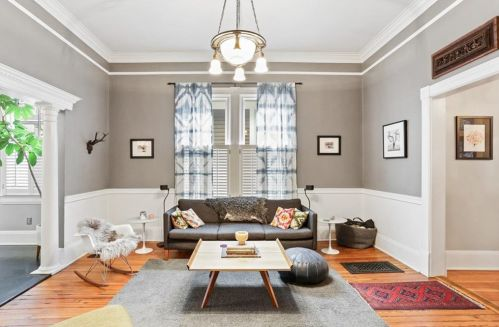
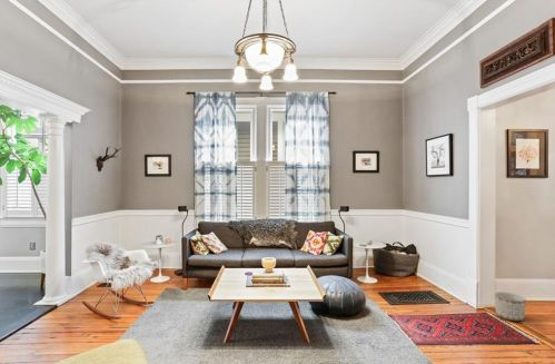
+ planter (509, 306)
